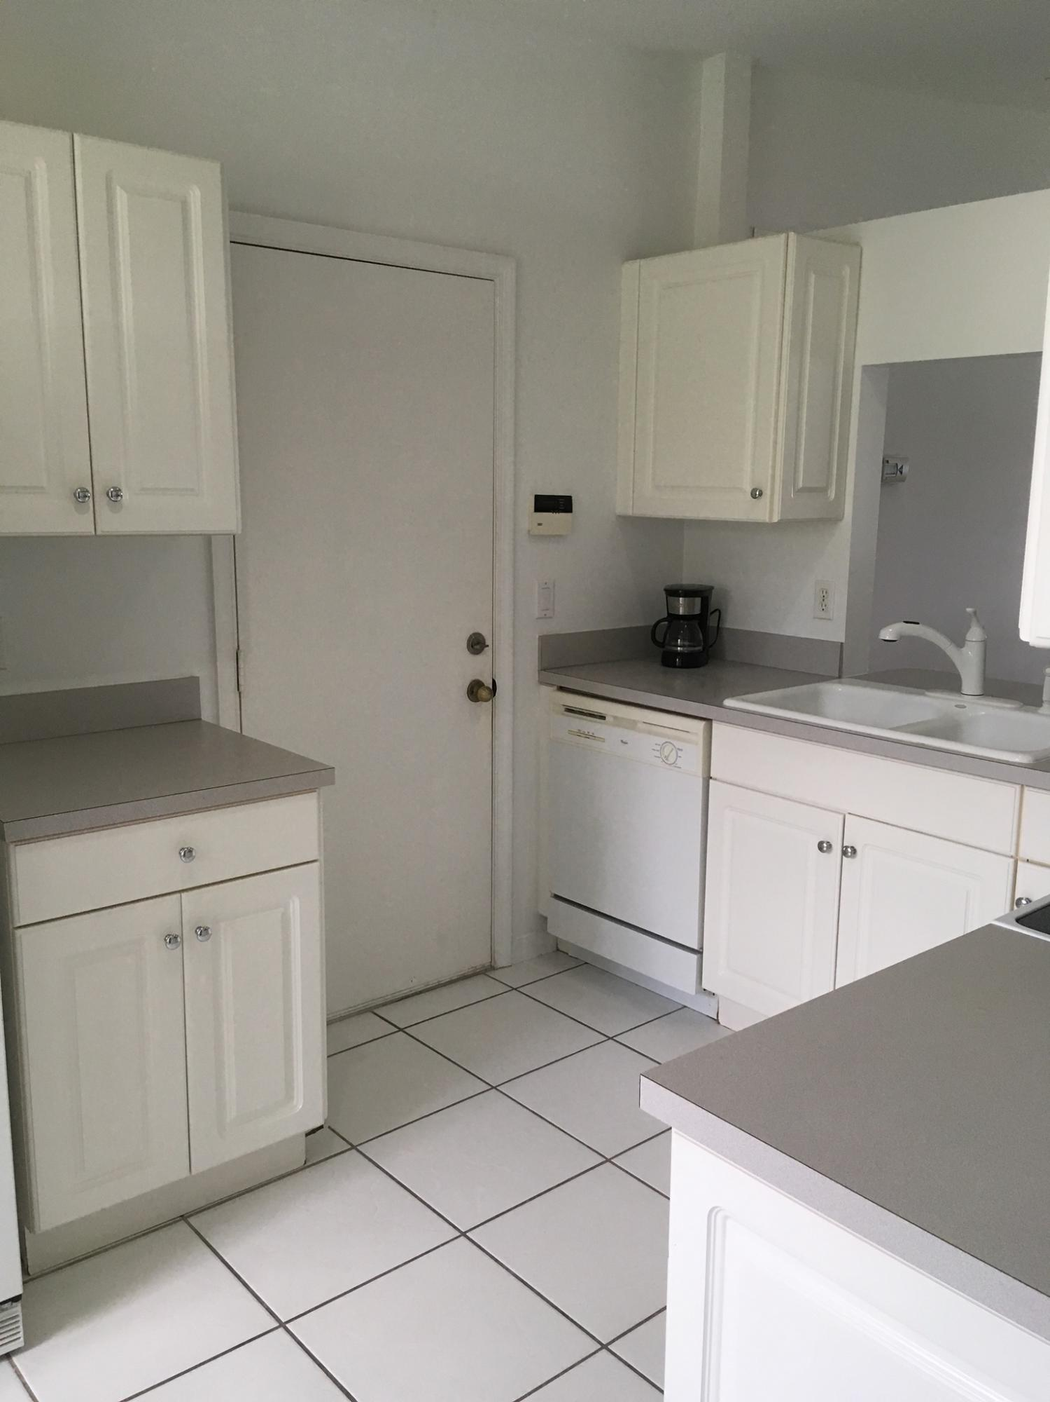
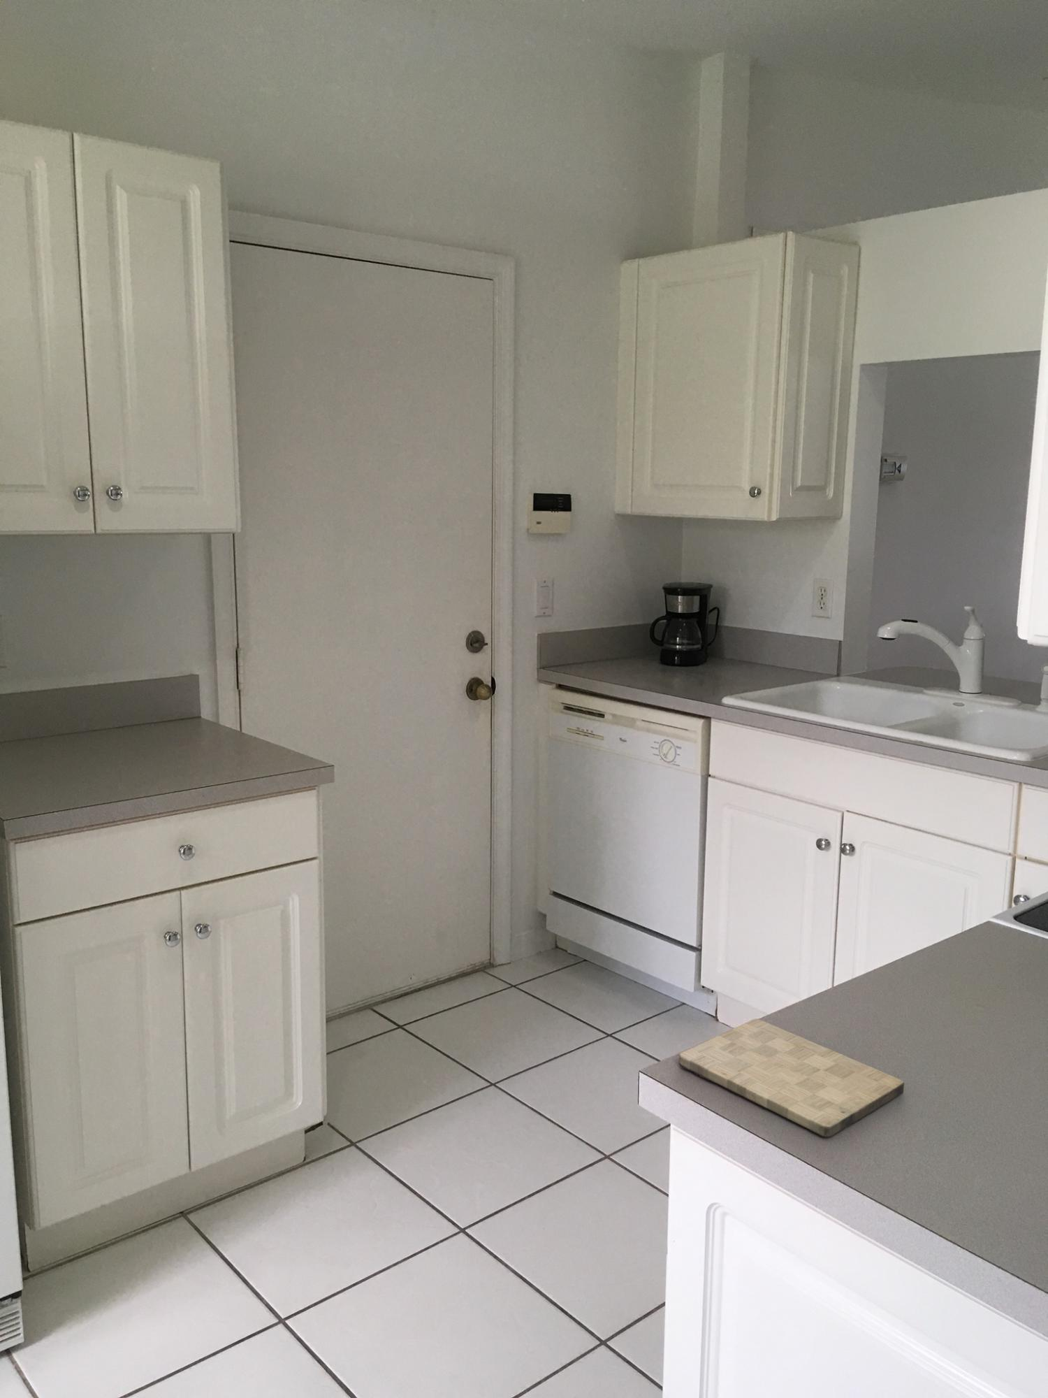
+ cutting board (789, 1071)
